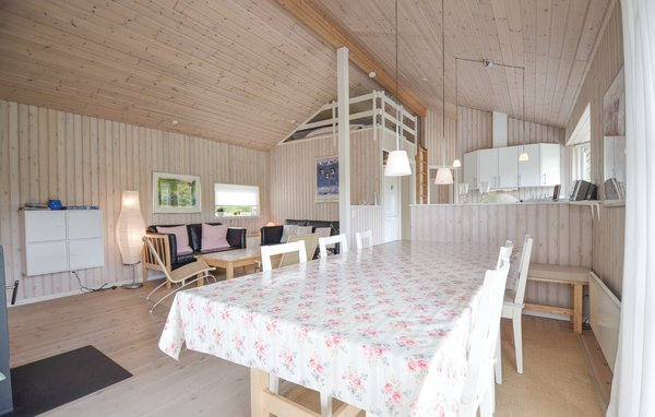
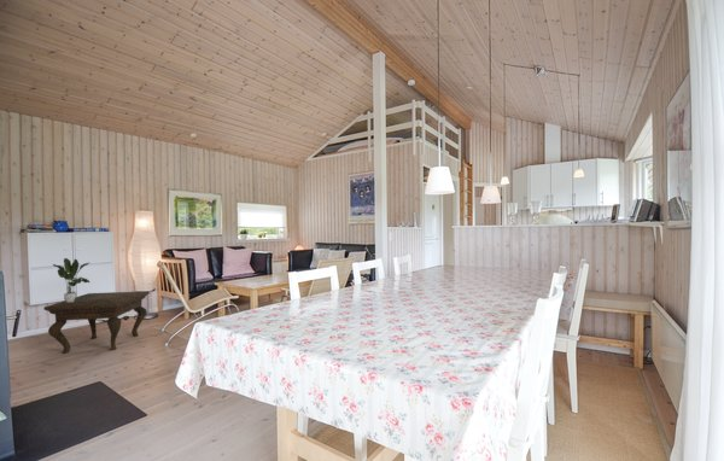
+ side table (101, 317)
+ potted plant (72, 279)
